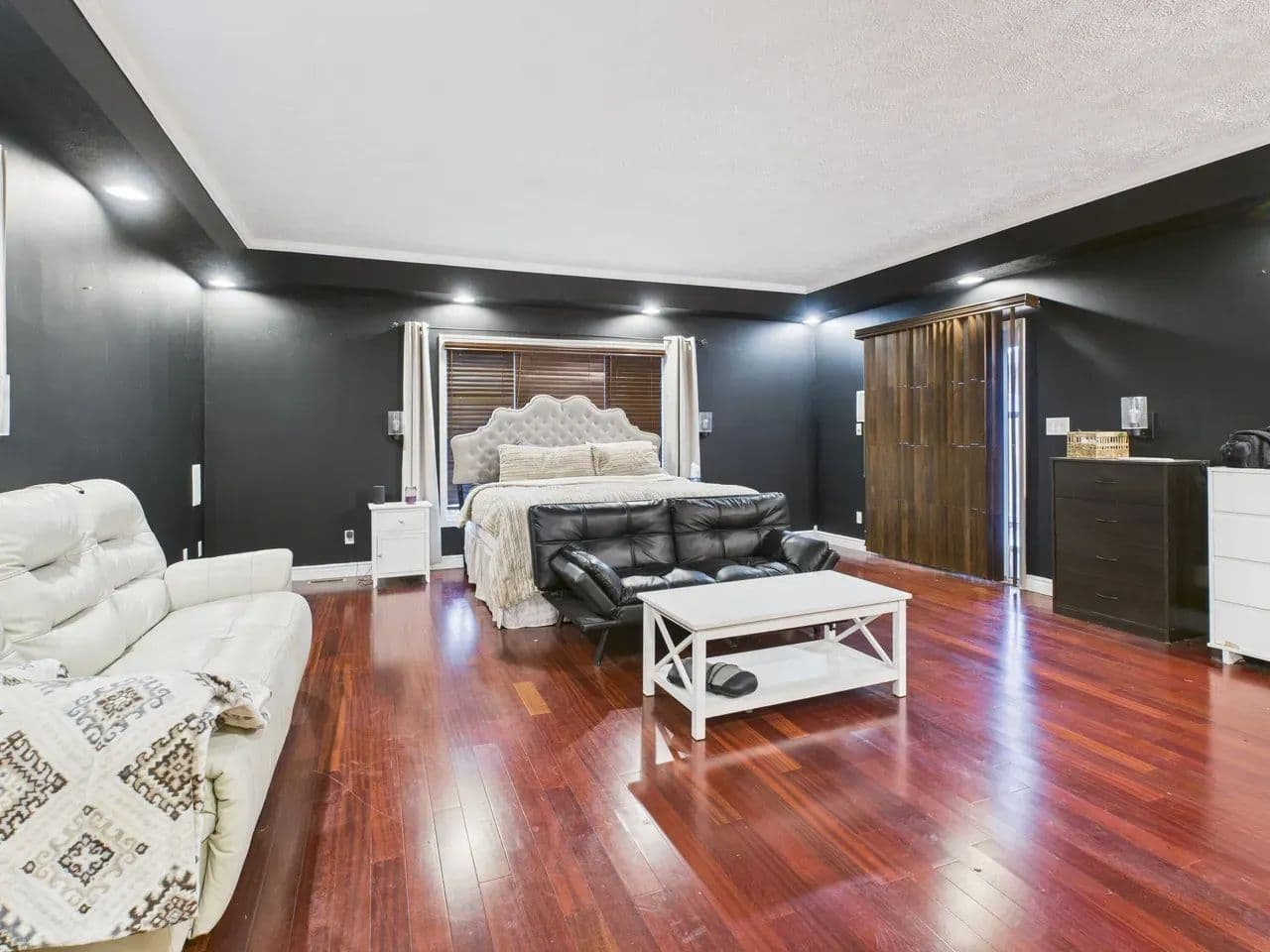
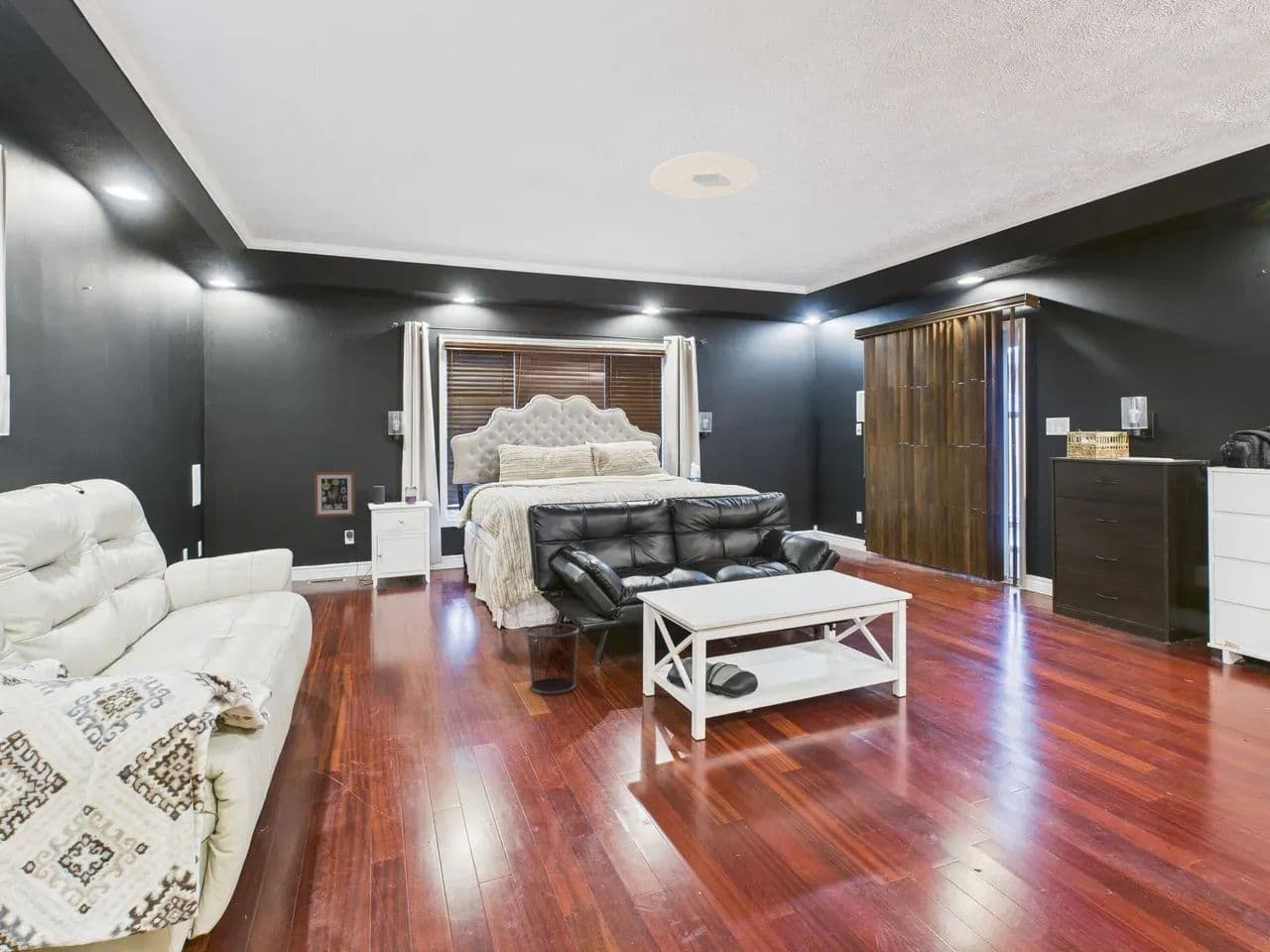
+ waste bin (553, 657)
+ wall art (334, 494)
+ ceiling light (703, 173)
